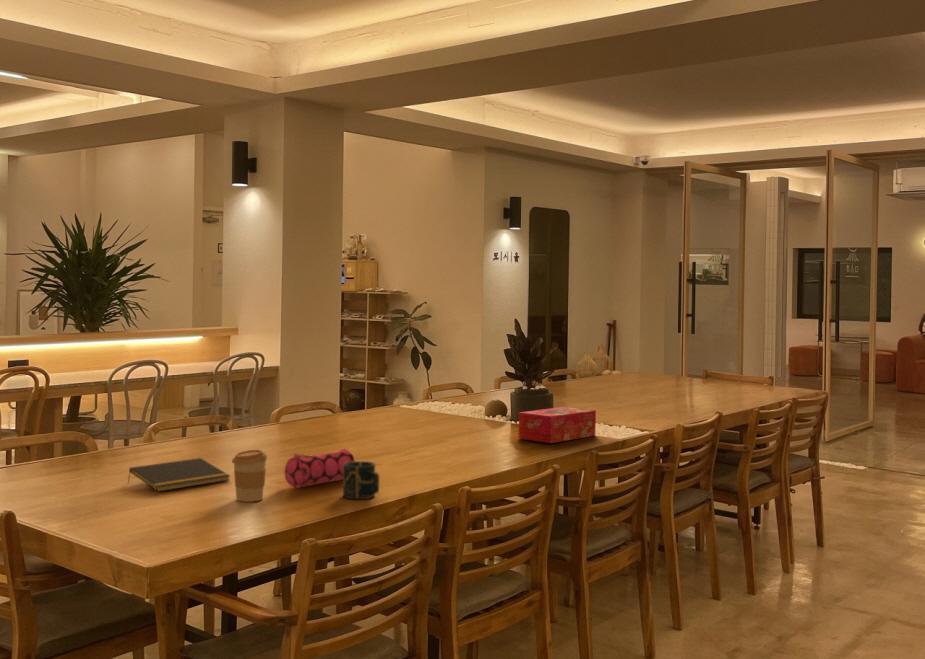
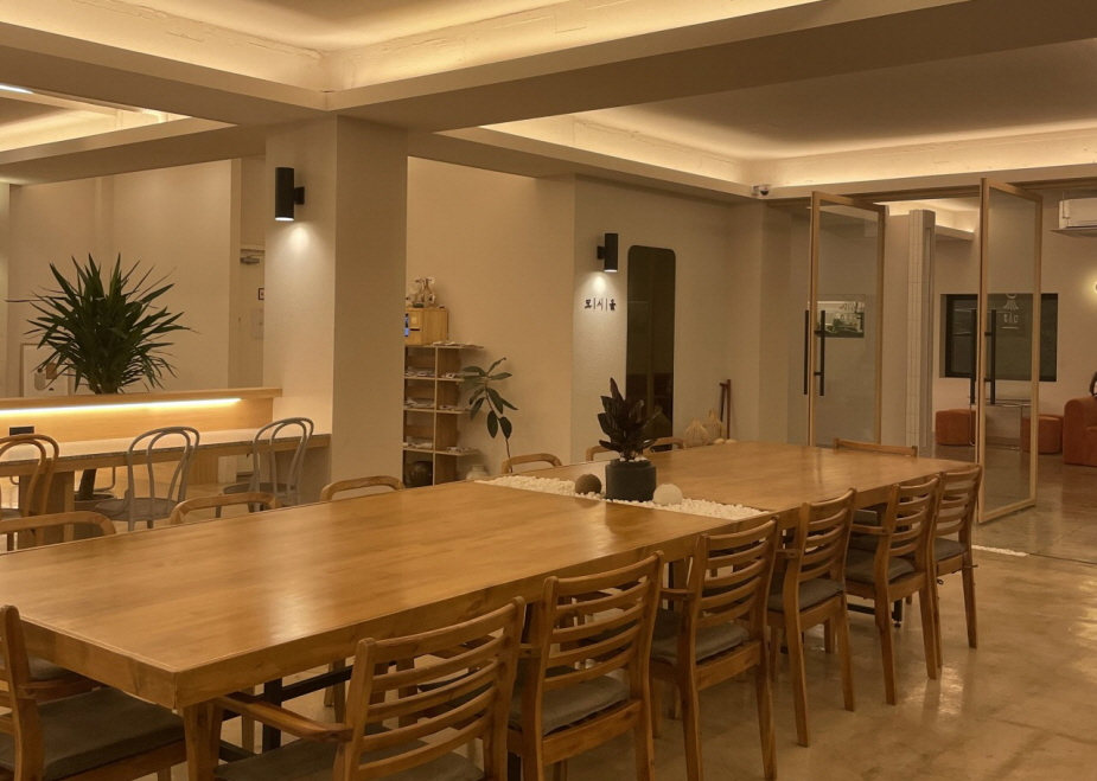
- cup (362, 480)
- tissue box (557, 424)
- notepad (180, 473)
- pencil case (321, 466)
- coffee cup (249, 474)
